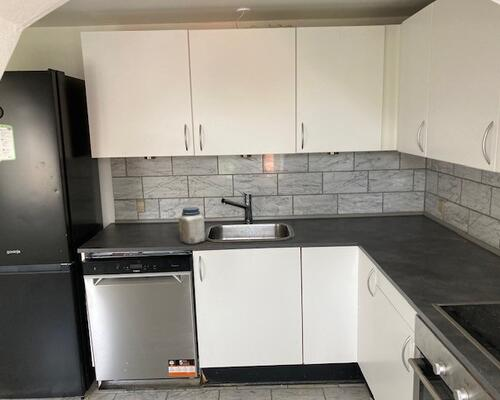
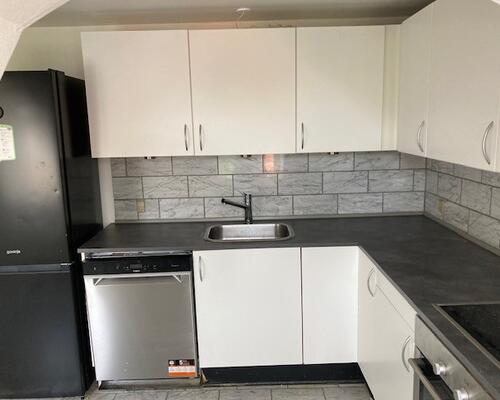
- jar (191, 224)
